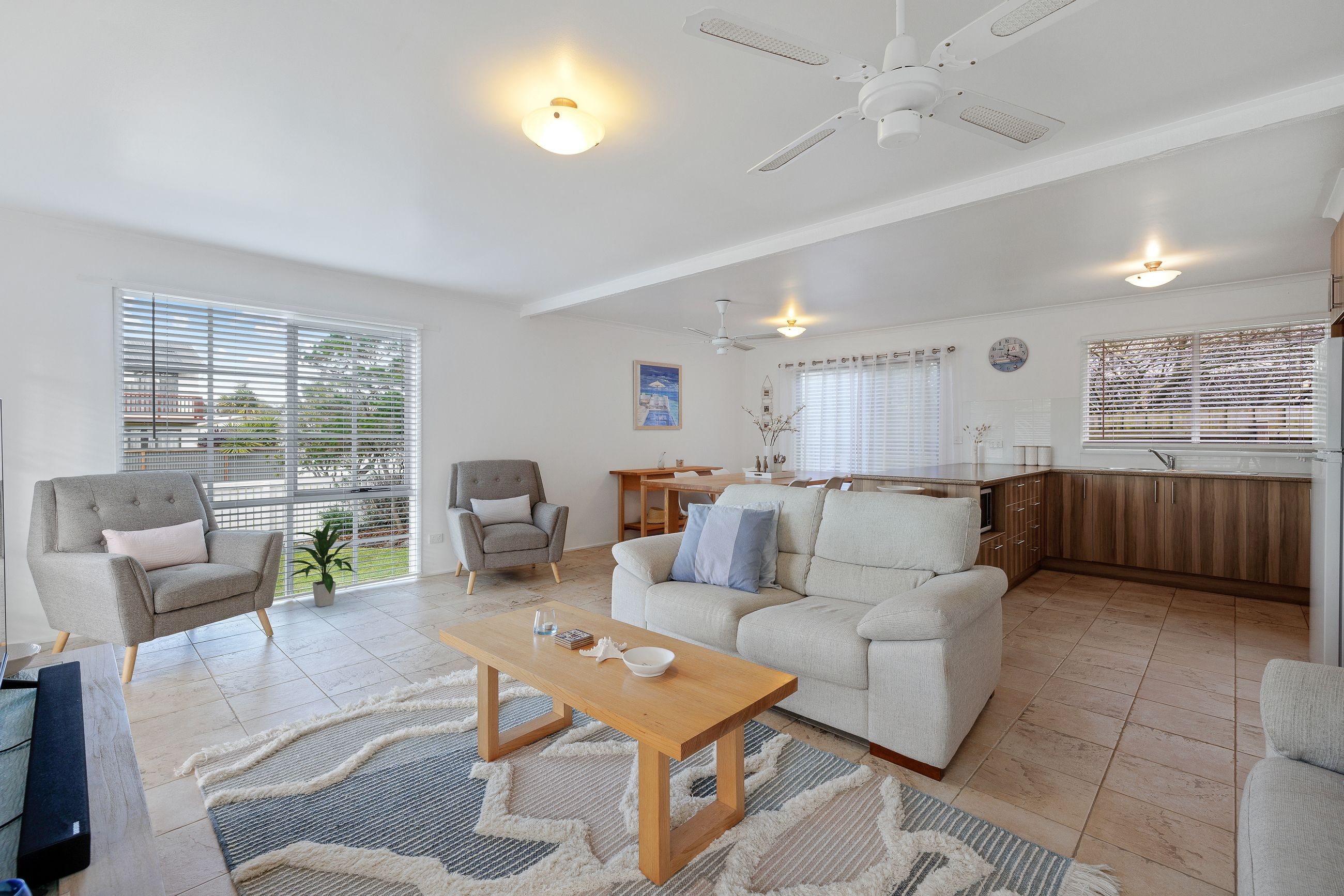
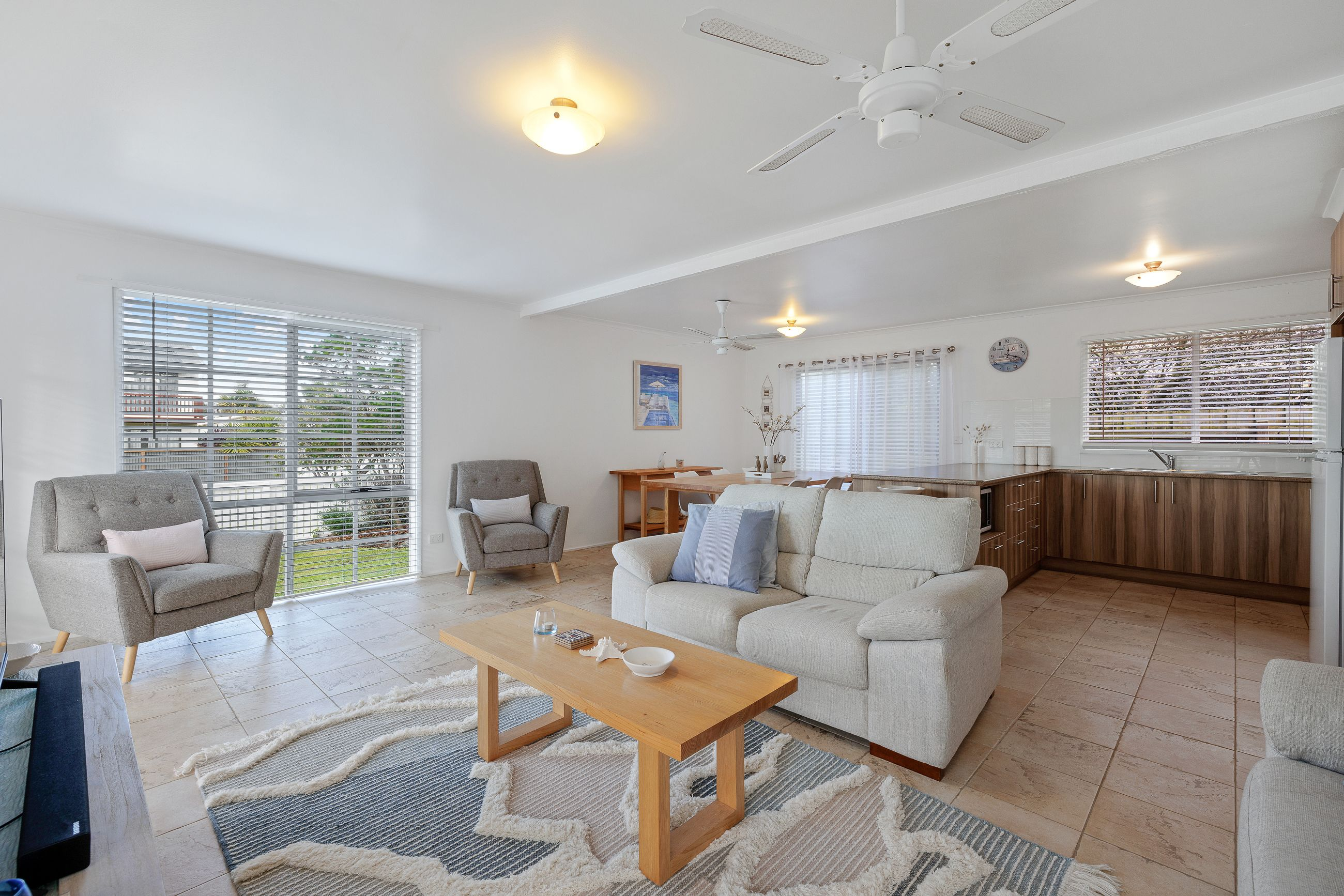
- indoor plant (323, 563)
